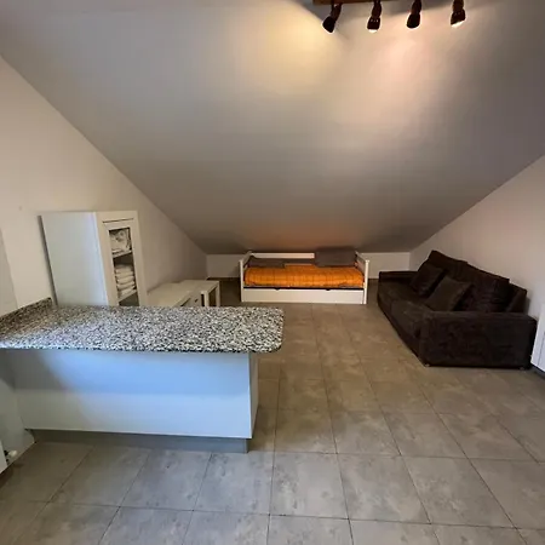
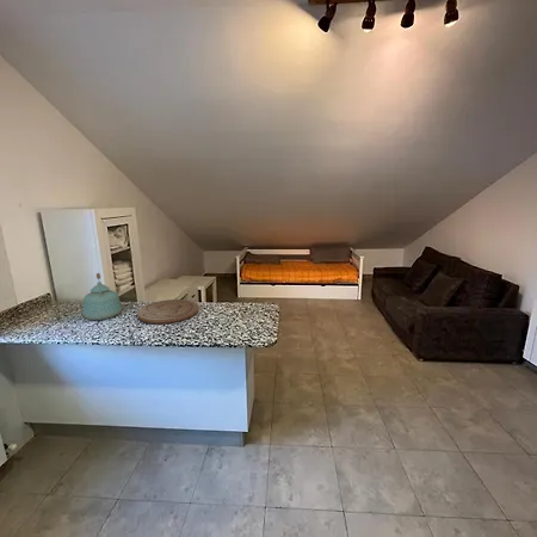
+ cutting board (168, 310)
+ kettle (100, 294)
